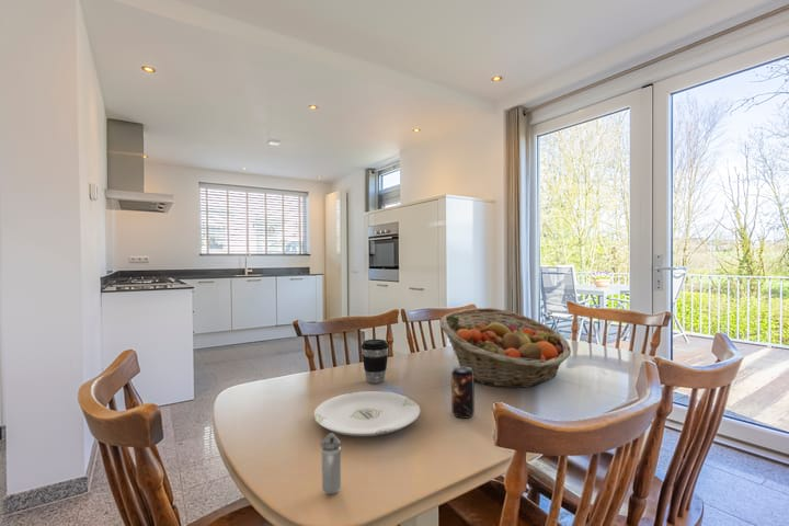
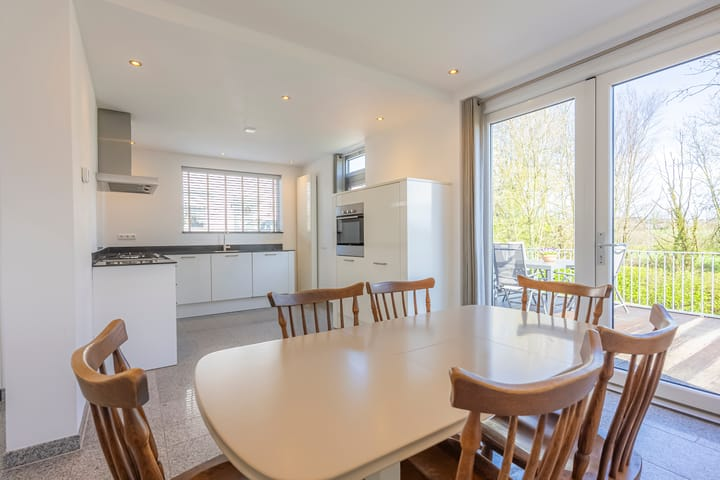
- coffee cup (375, 361)
- fruit basket (504, 343)
- shaker (331, 462)
- beverage can (462, 391)
- plate (367, 413)
